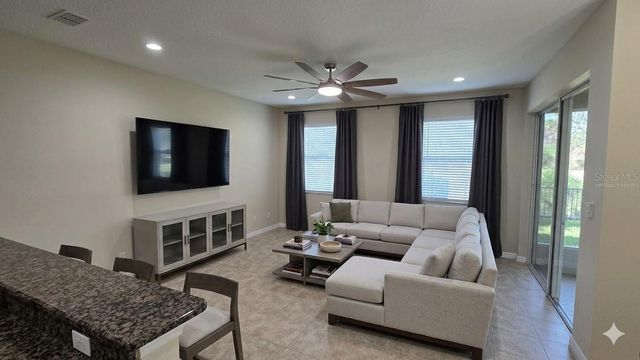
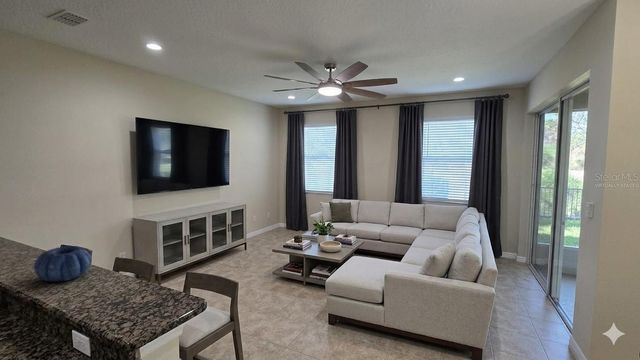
+ decorative bowl (64, 262)
